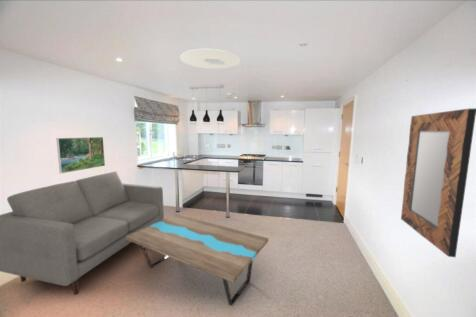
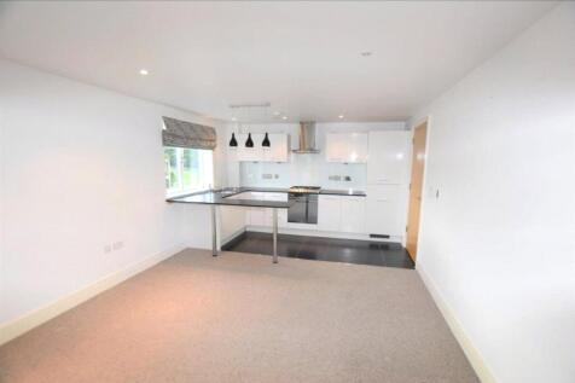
- coffee table (197, 256)
- home mirror (429, 176)
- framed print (83, 153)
- ceiling light (210, 57)
- sofa (97, 218)
